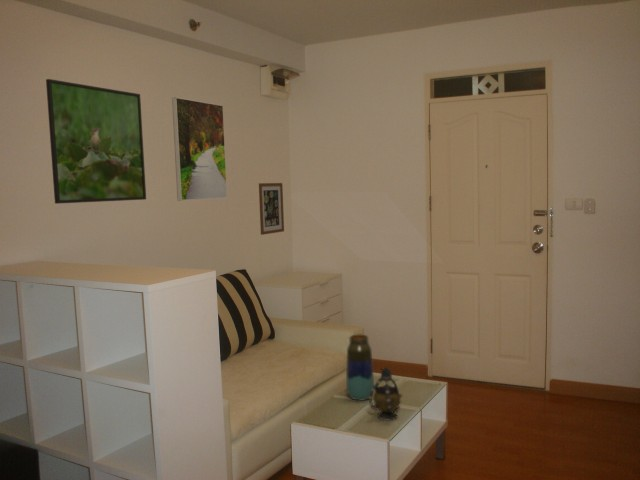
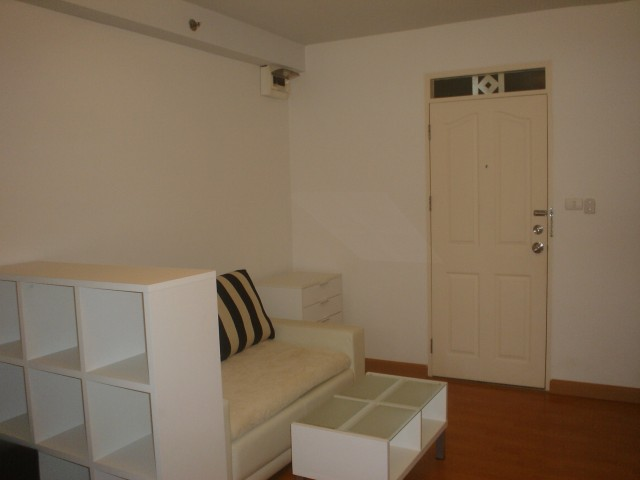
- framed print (201, 150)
- teapot (389, 389)
- vase (359, 367)
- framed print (100, 144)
- wall art (271, 208)
